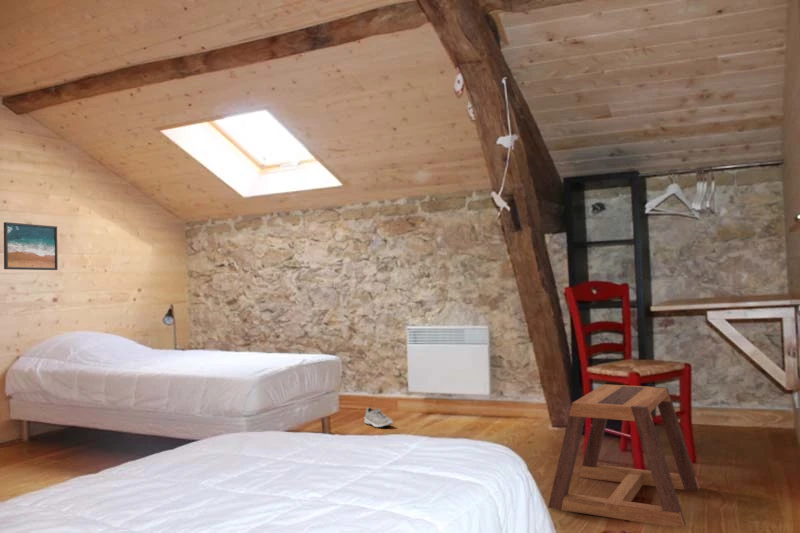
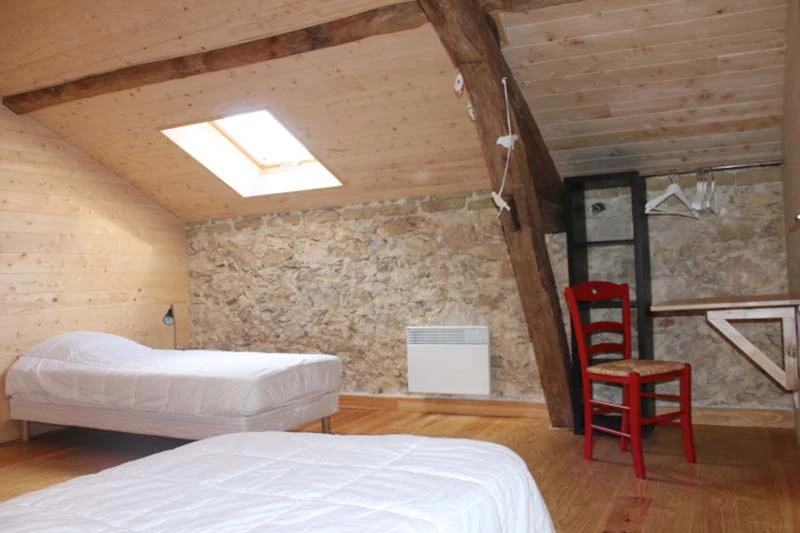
- sneaker (377, 416)
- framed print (31, 247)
- stool (641, 441)
